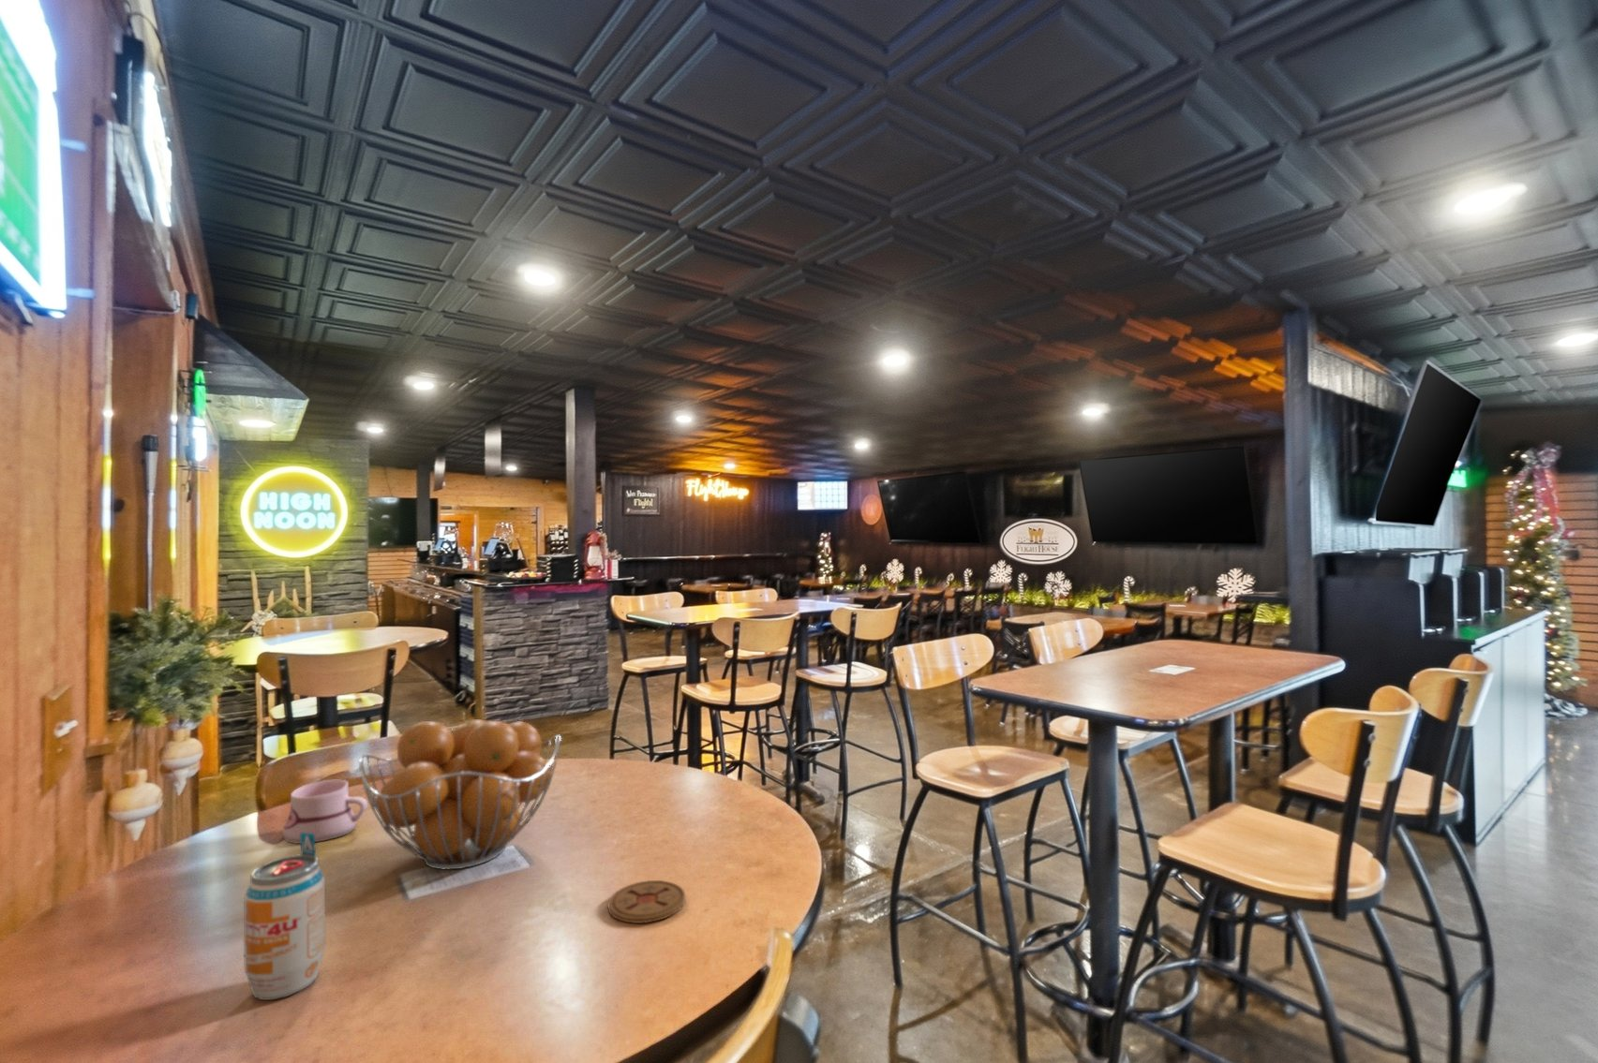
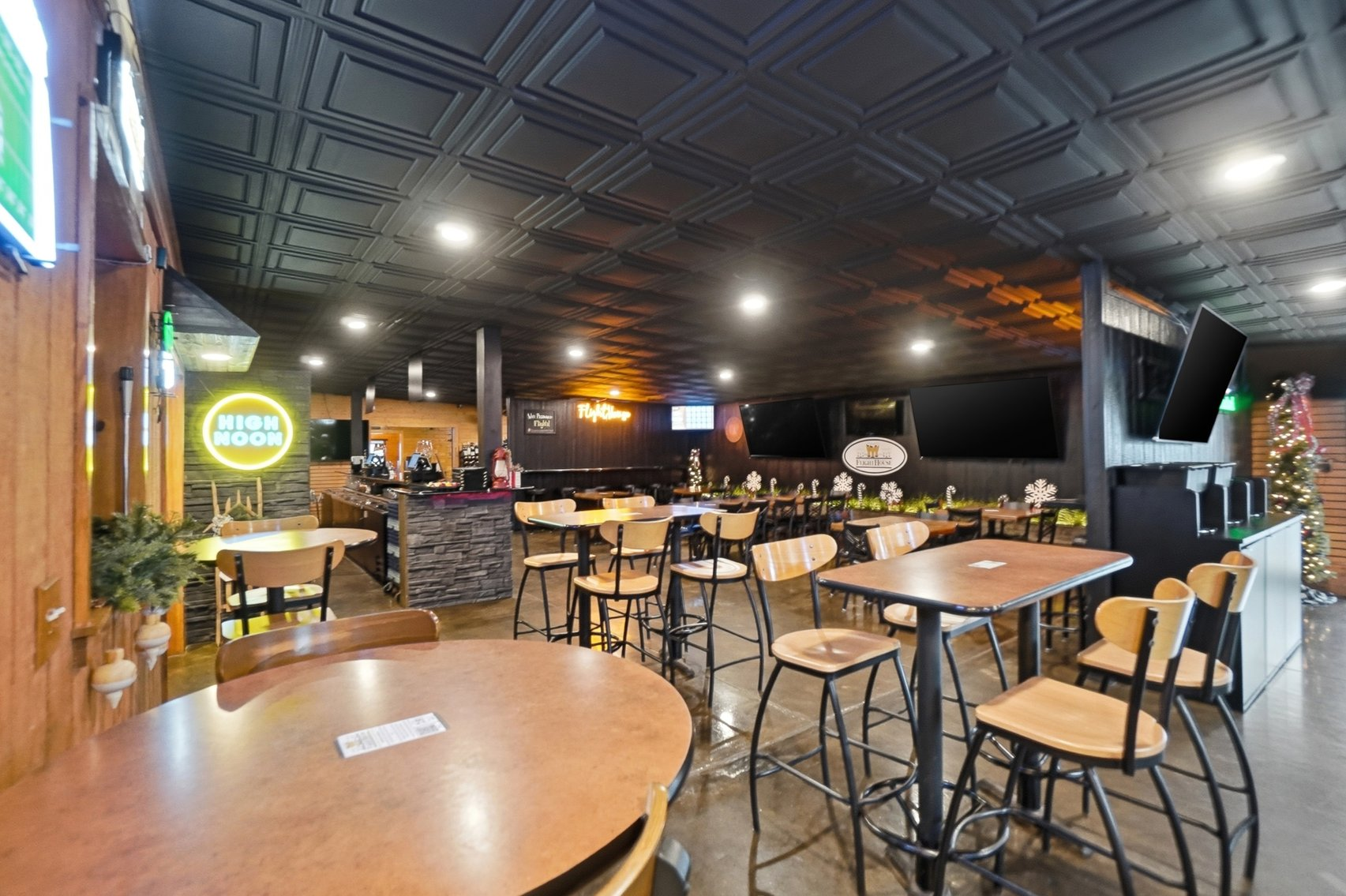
- fruit basket (465, 785)
- coaster (647, 900)
- beverage can (287, 912)
- mug (325, 809)
